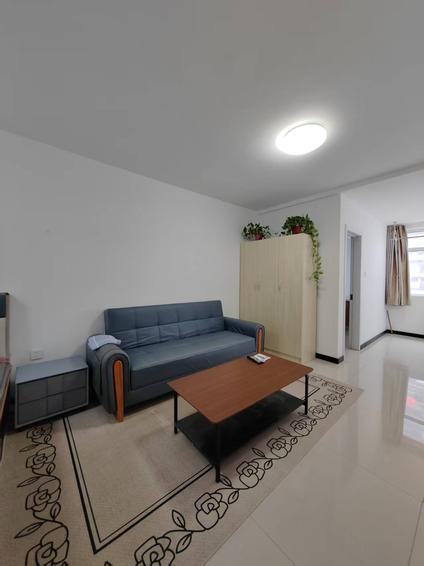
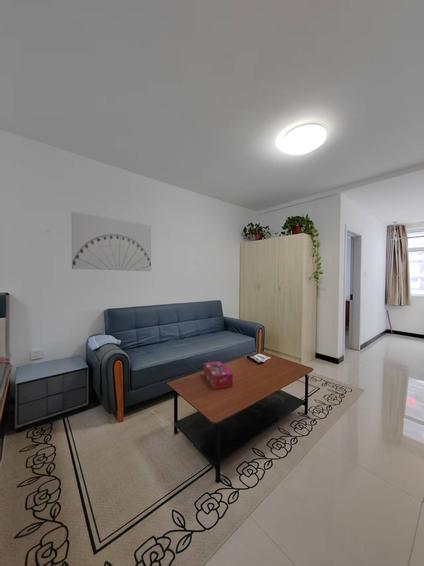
+ tissue box (217, 374)
+ wall art (115, 244)
